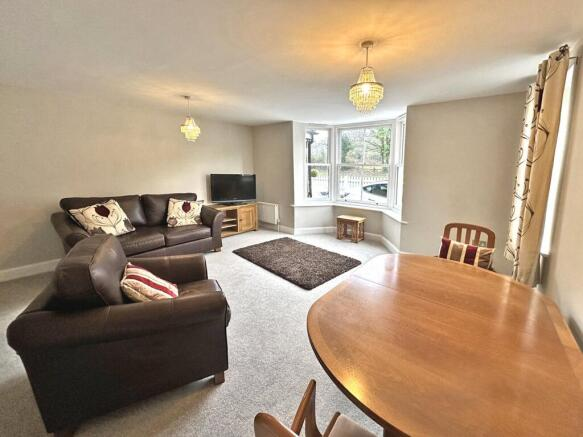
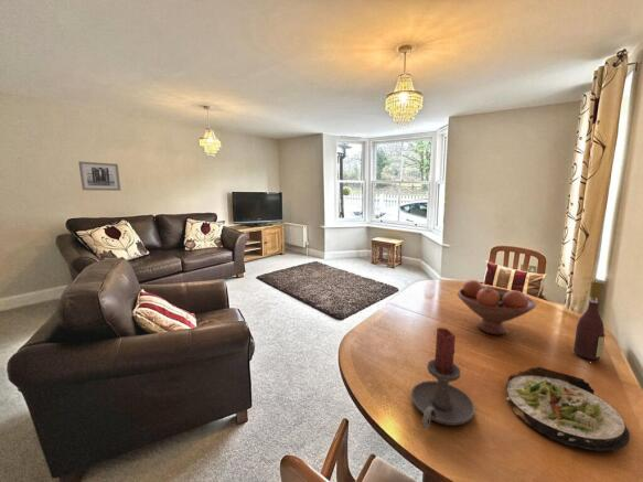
+ candle holder (440, 373)
+ fruit bowl (493, 307)
+ wall art (100, 176)
+ wine bottle (591, 319)
+ salad plate (561, 403)
